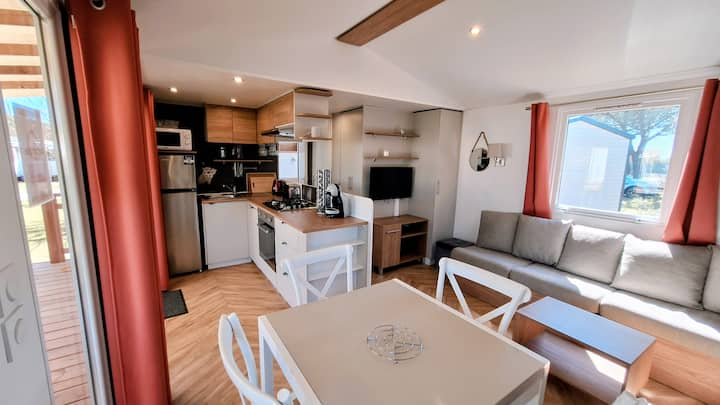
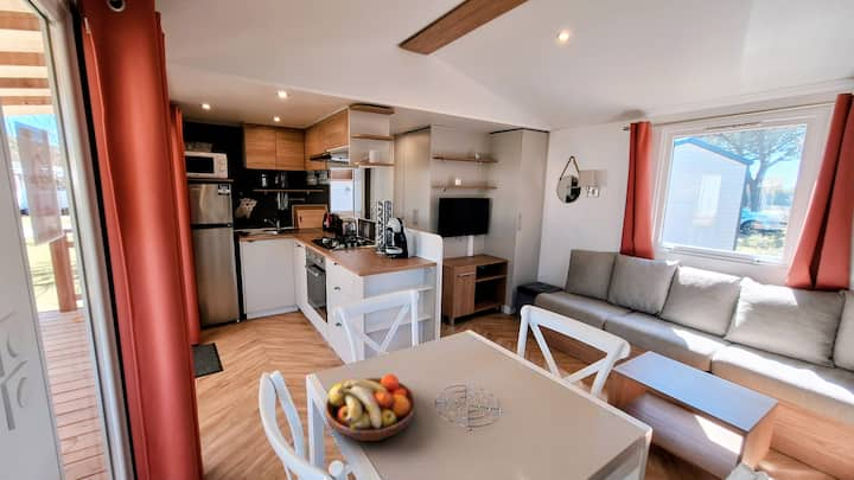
+ fruit bowl (371, 398)
